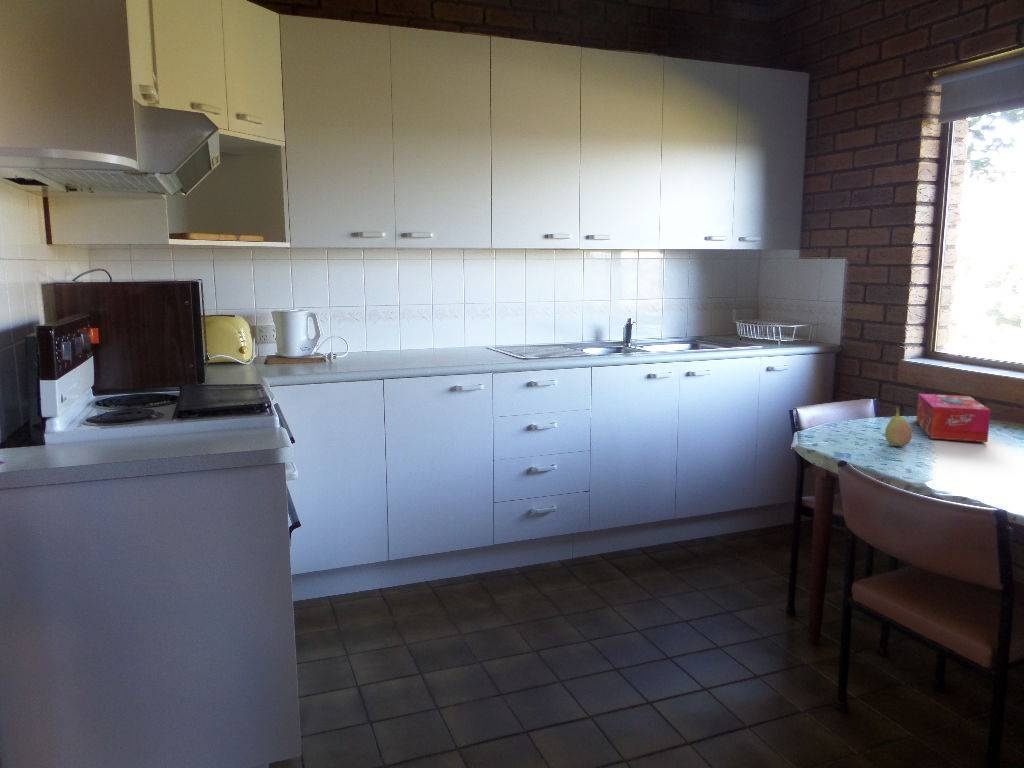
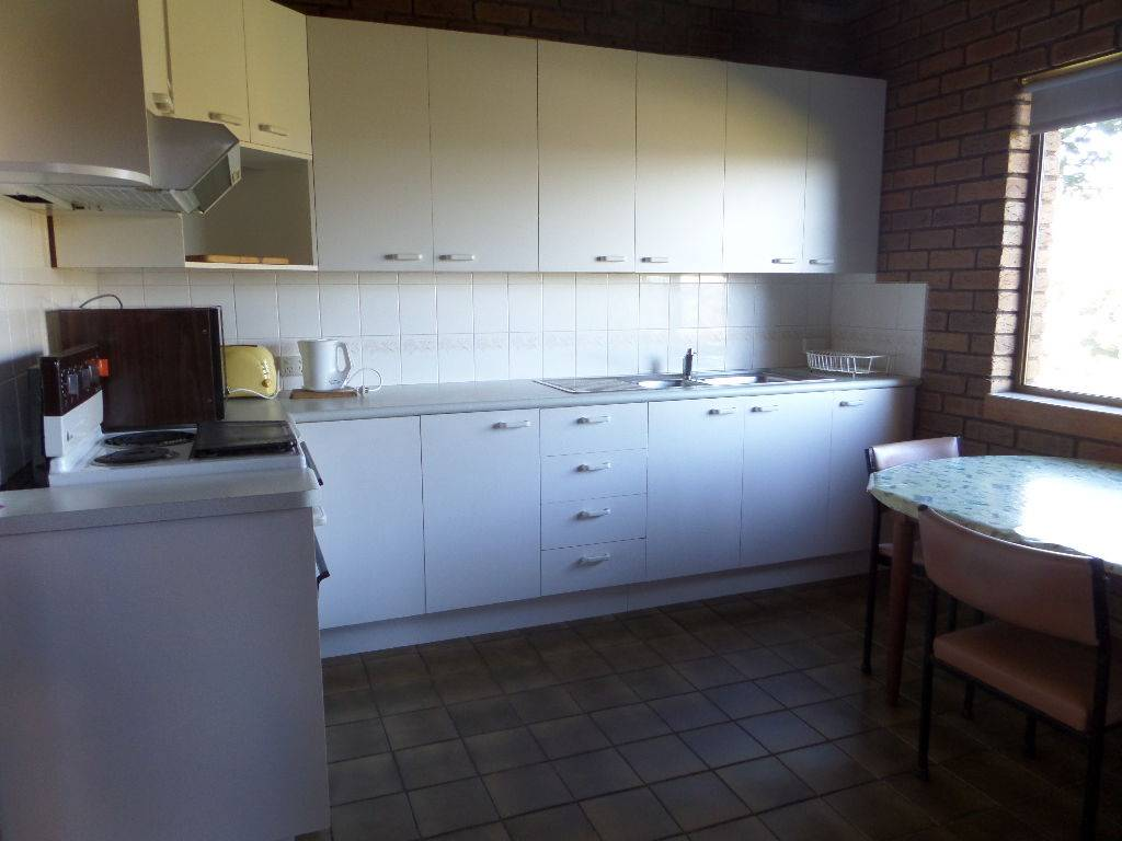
- fruit (899, 426)
- tissue box (950, 416)
